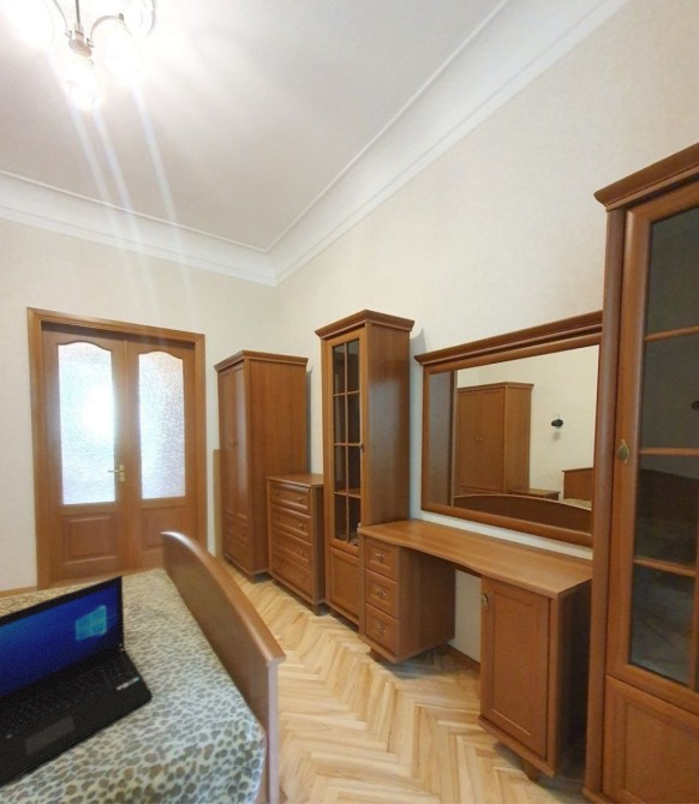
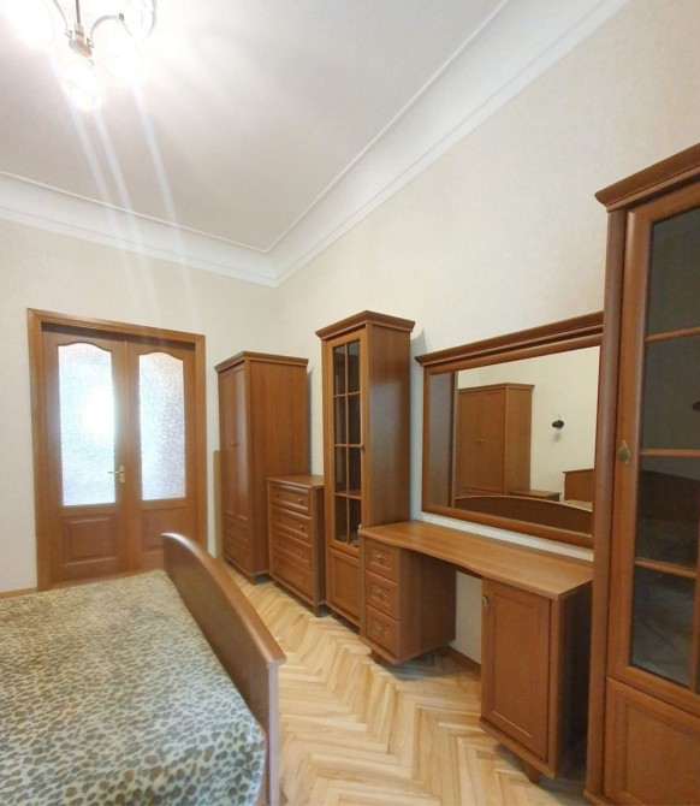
- laptop (62, 664)
